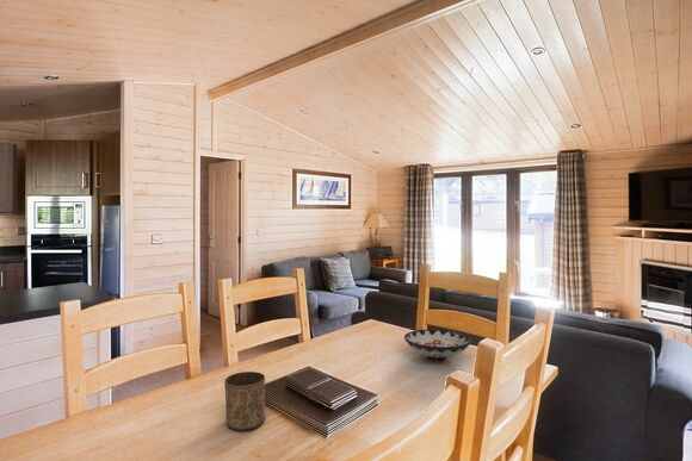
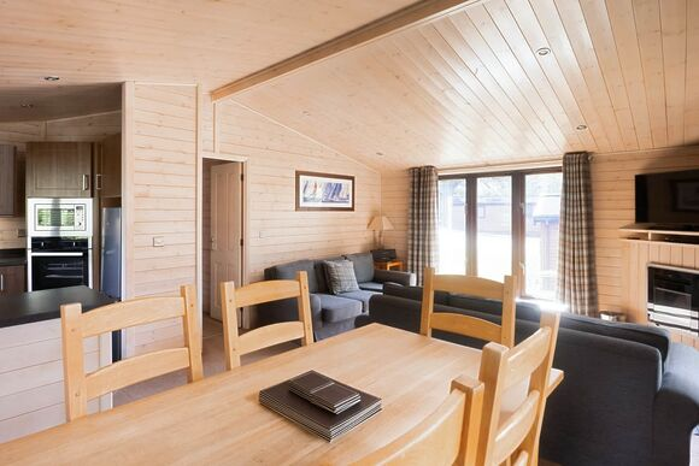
- cup (245, 399)
- bowl (437, 347)
